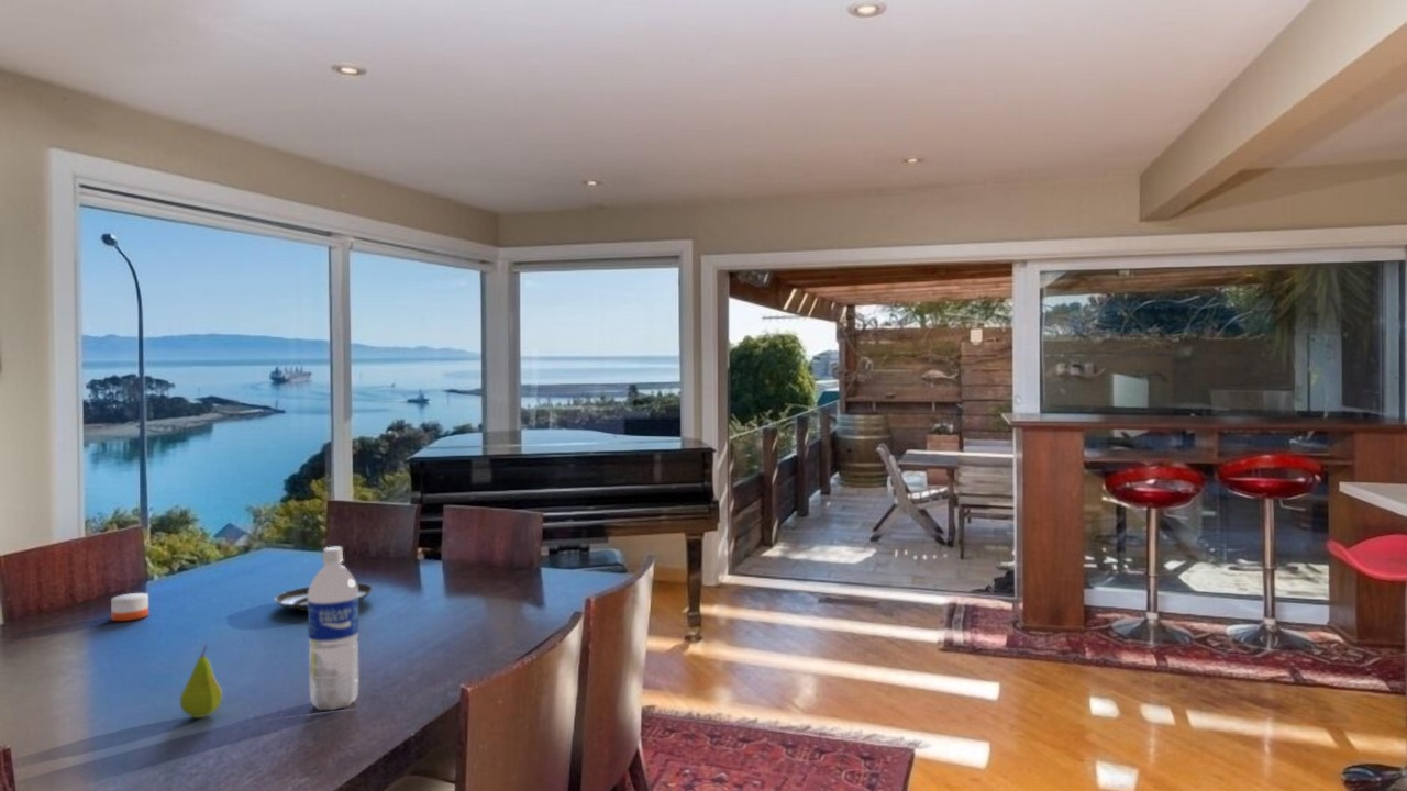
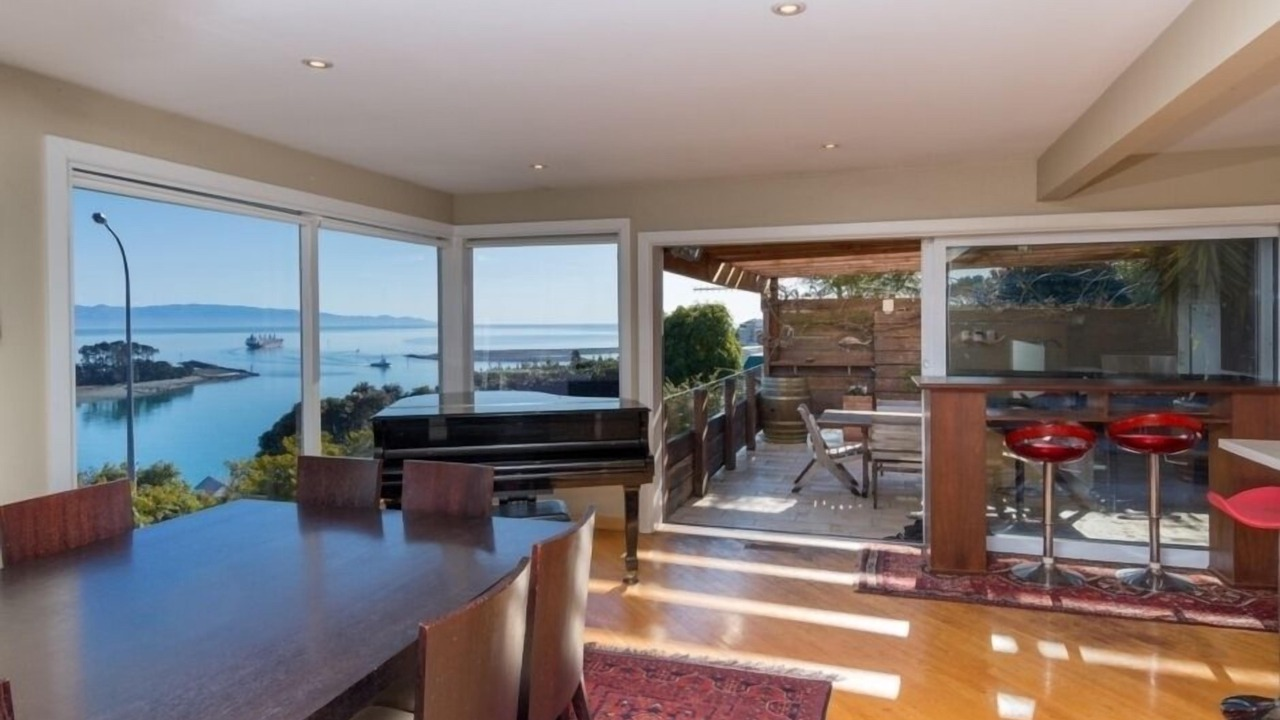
- tart tin (308, 597)
- fruit (201, 680)
- candle (130, 595)
- water bottle (333, 626)
